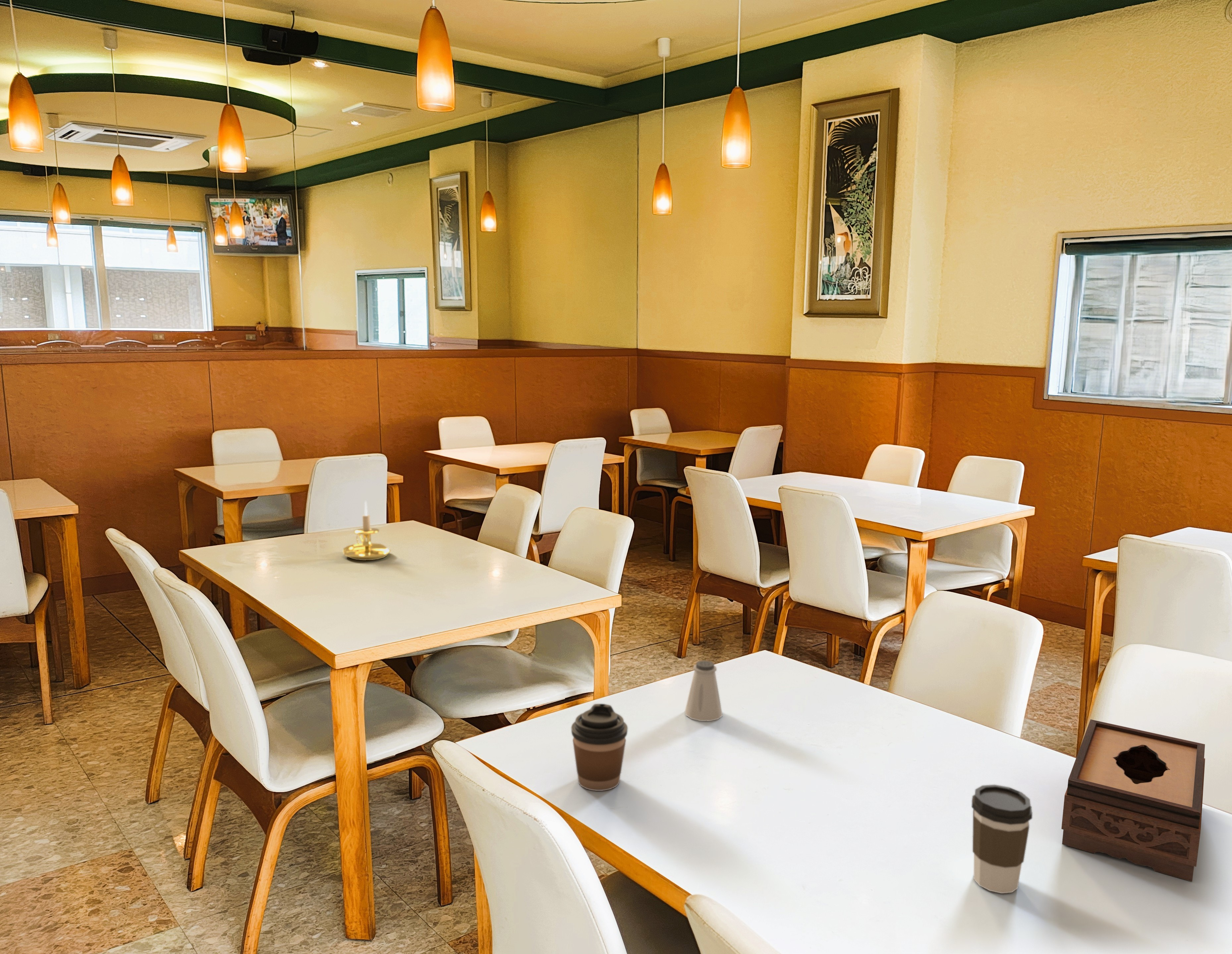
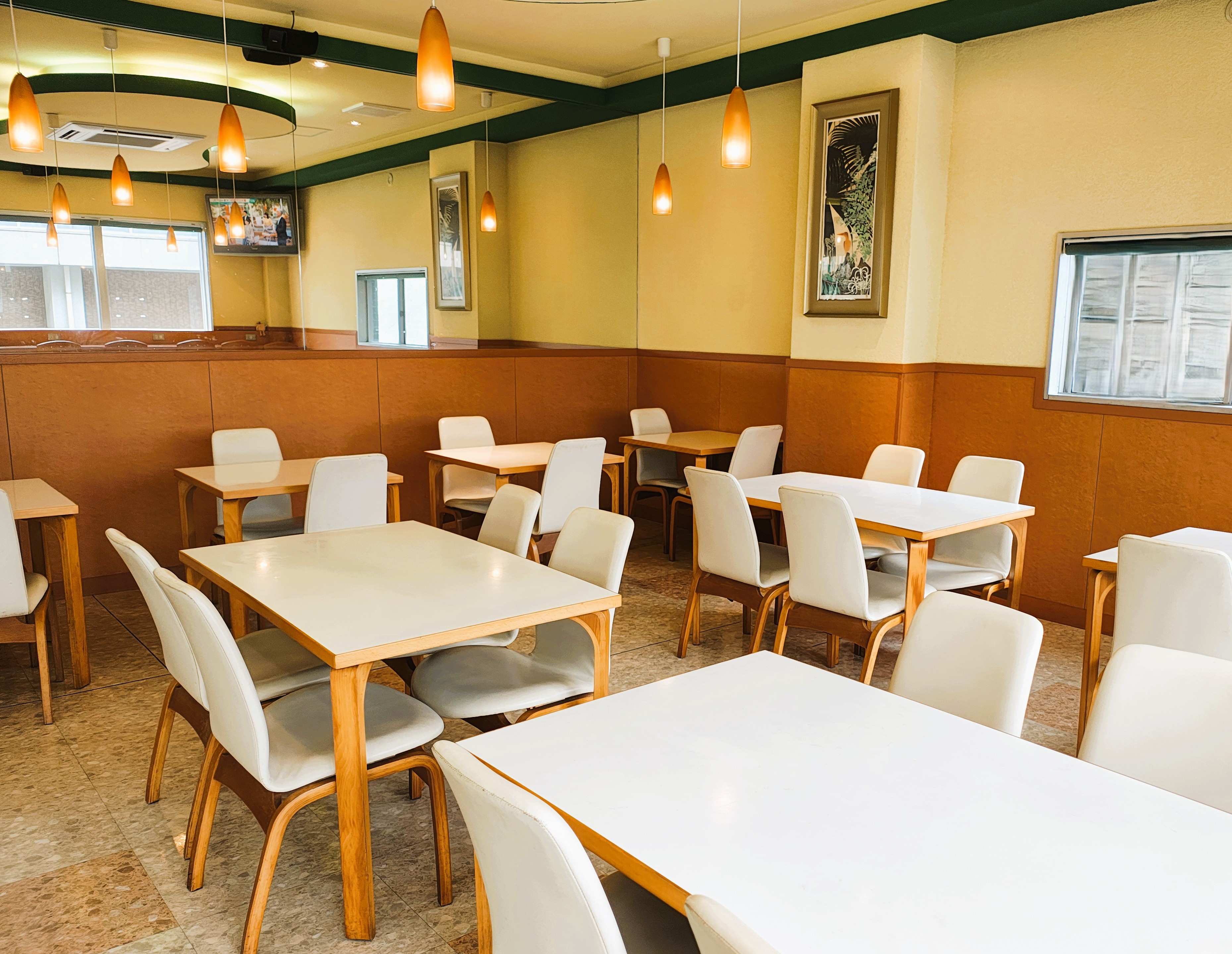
- coffee cup (599, 746)
- candle holder (365, 527)
- tissue box (1136, 792)
- saltshaker (704, 688)
- coffee cup (999, 839)
